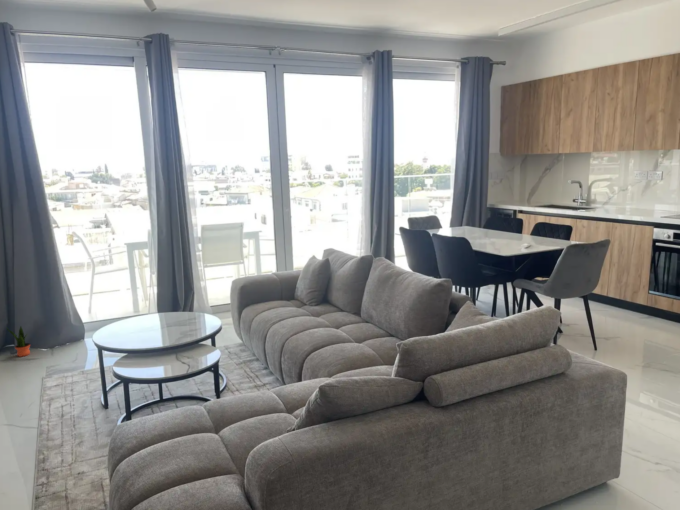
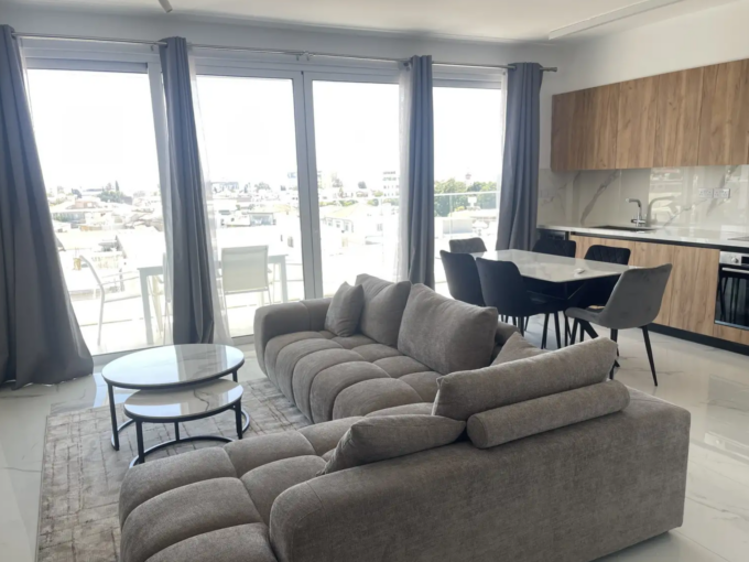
- potted plant (18, 340)
